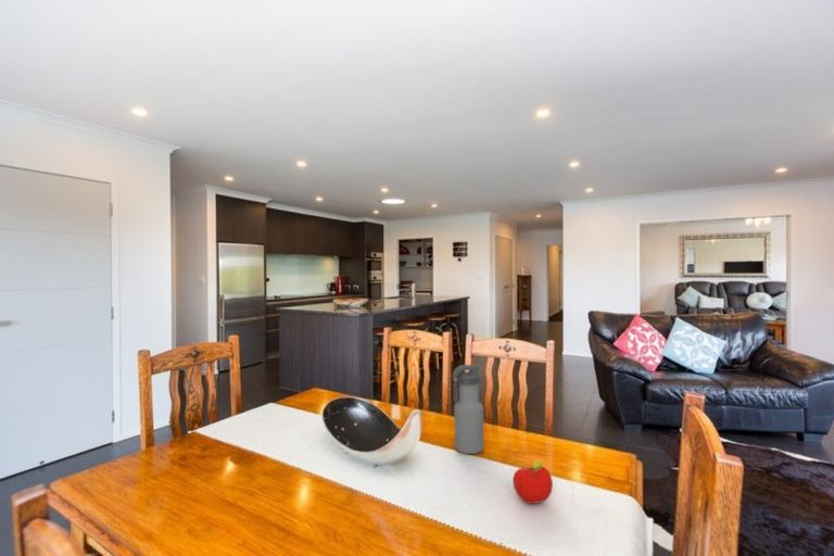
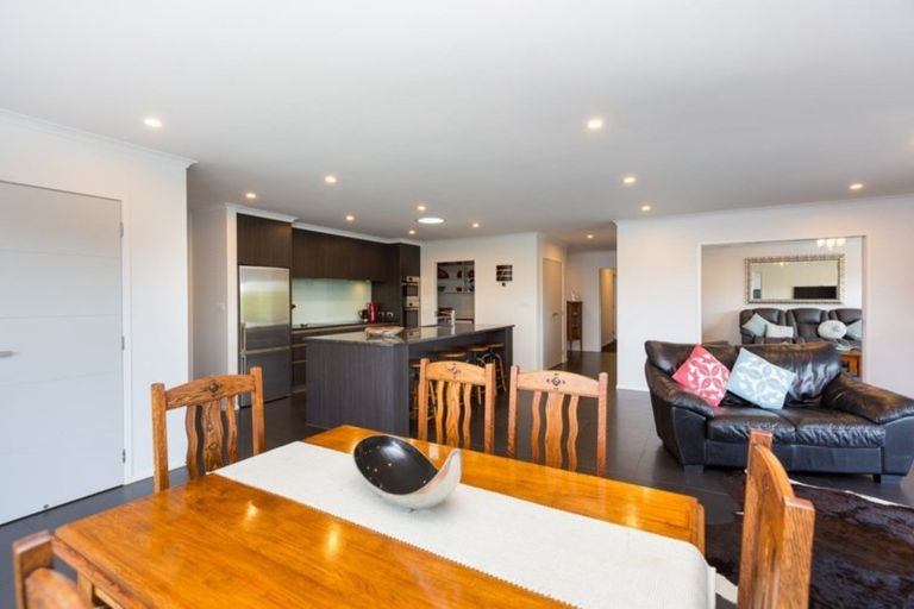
- fruit (532, 481)
- water bottle (468, 407)
